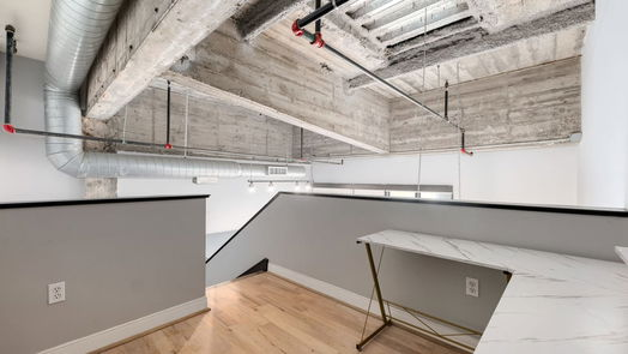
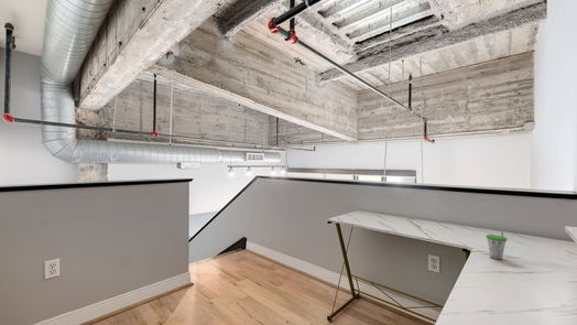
+ cup (496, 242)
